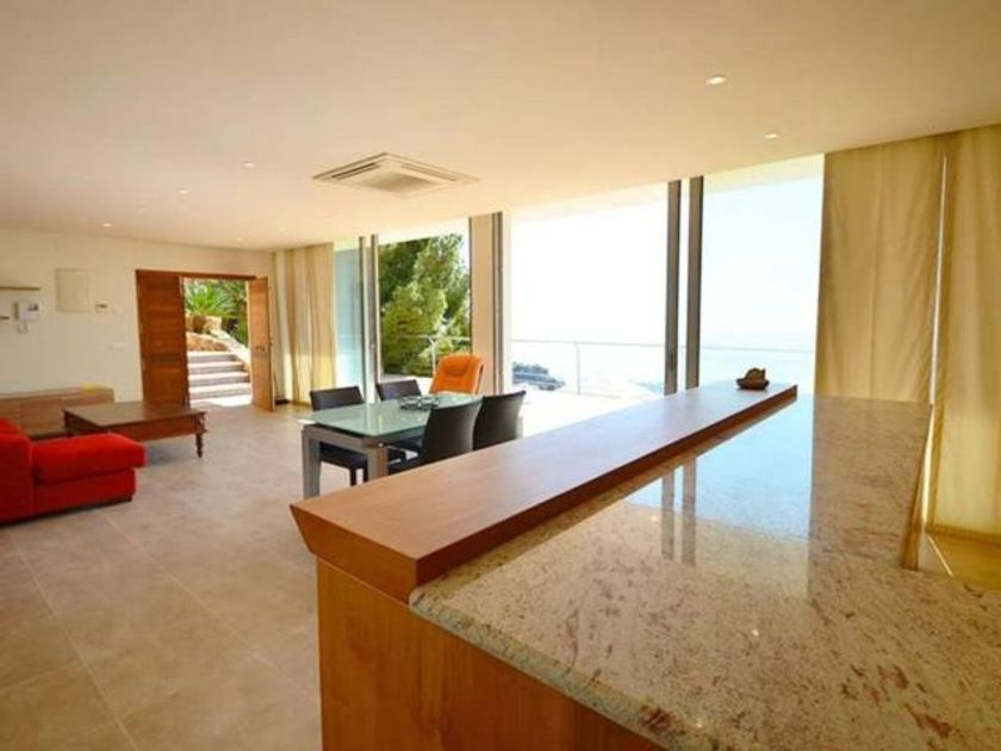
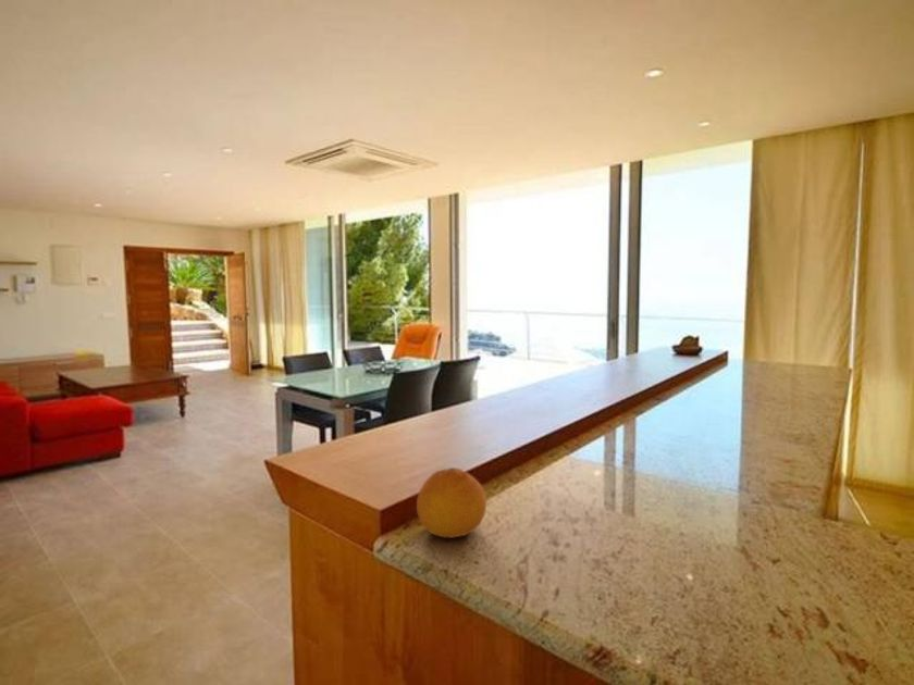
+ fruit (452, 499)
